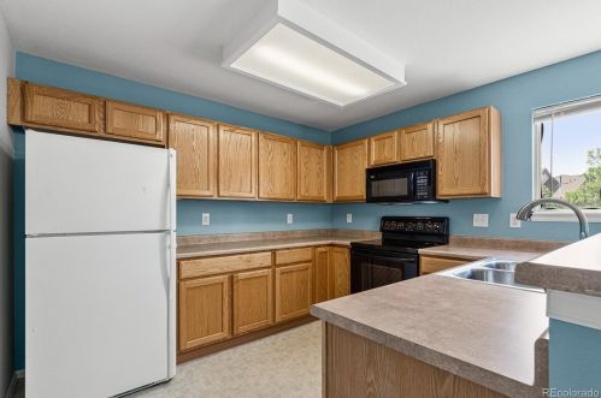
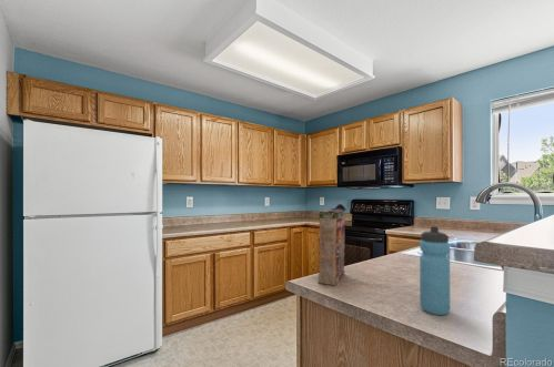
+ water bottle (434, 267)
+ cereal box (332, 241)
